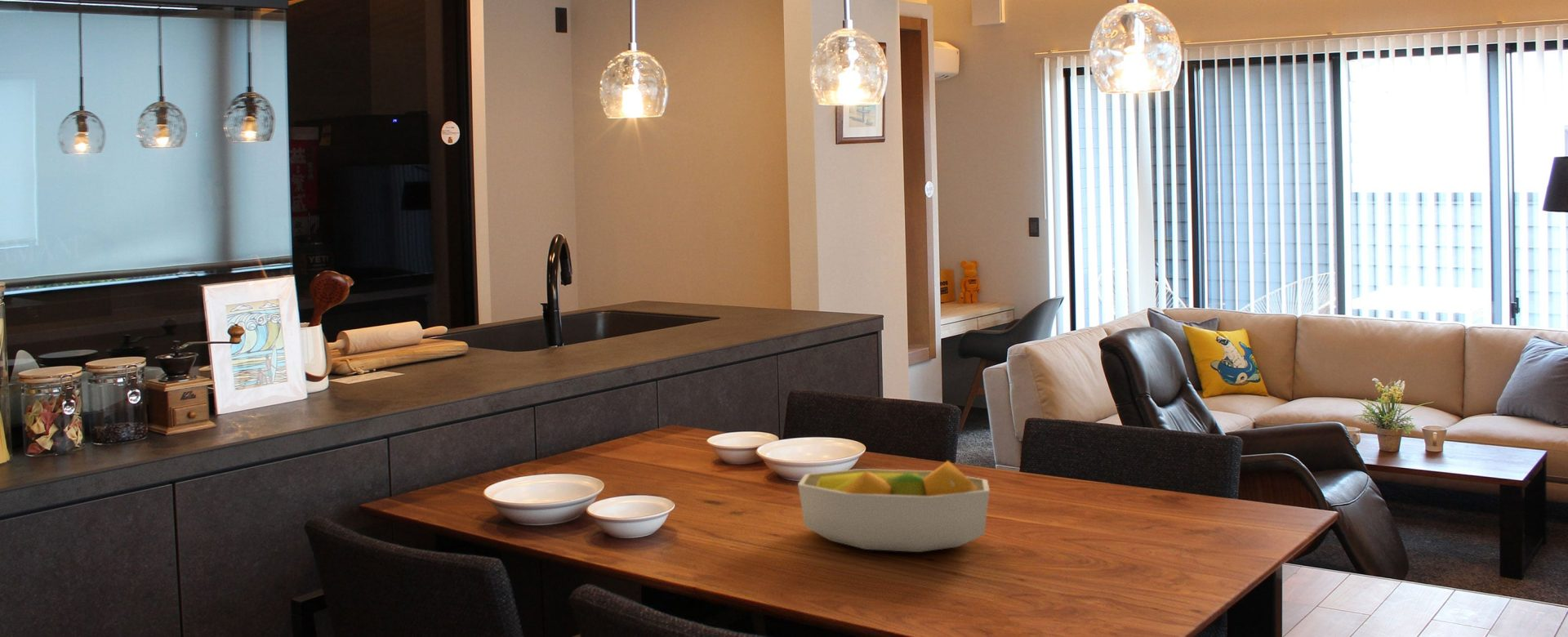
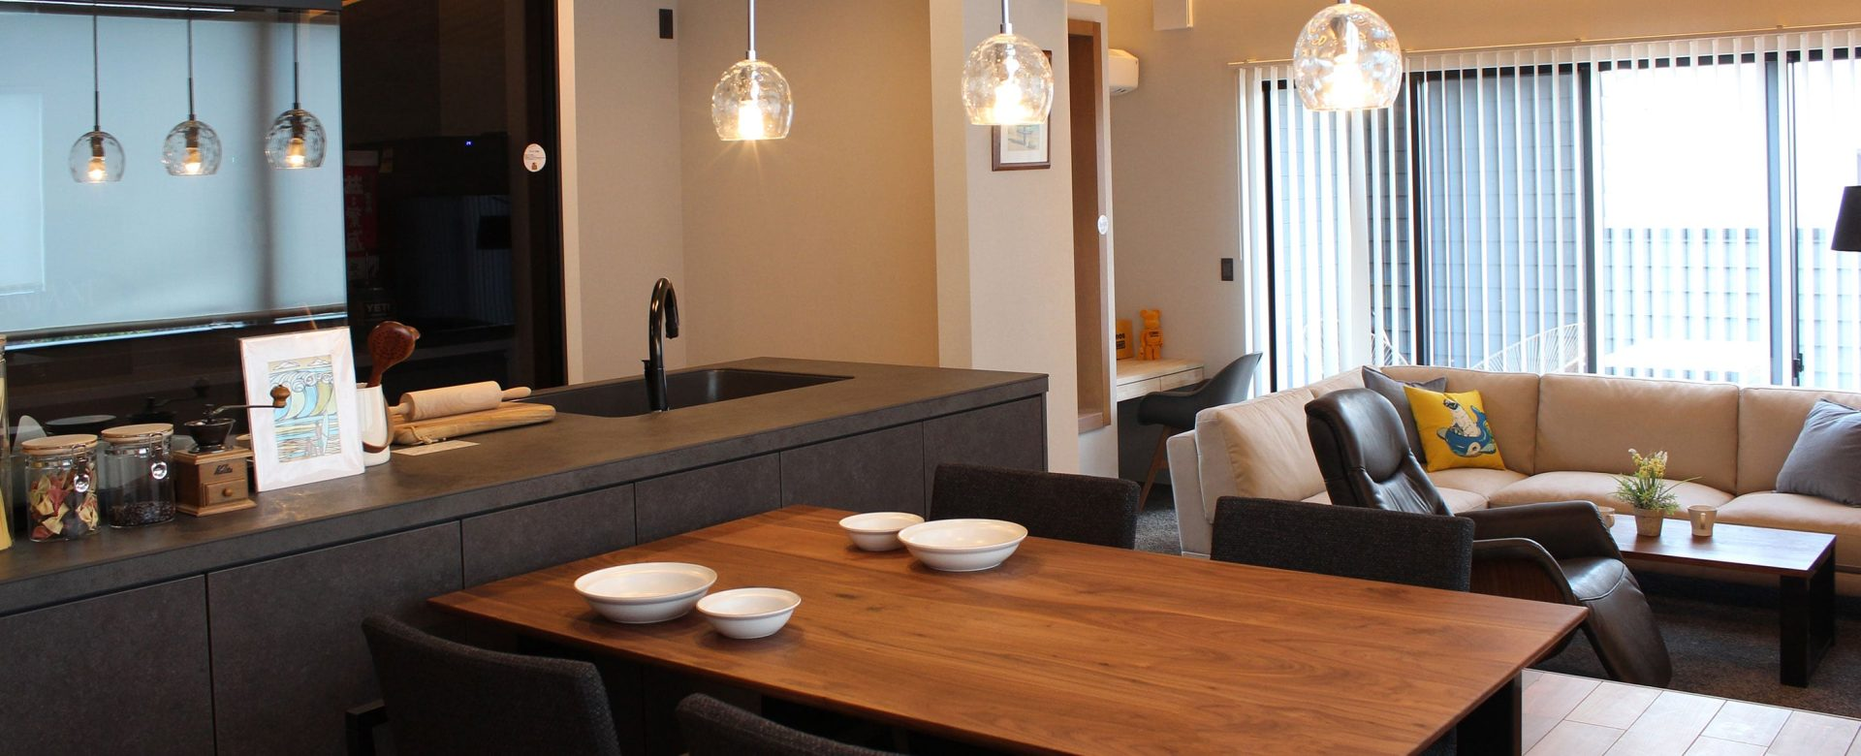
- fruit bowl (893, 497)
